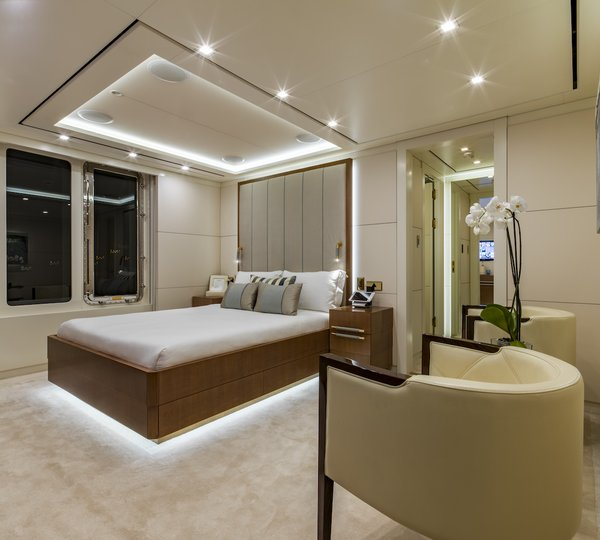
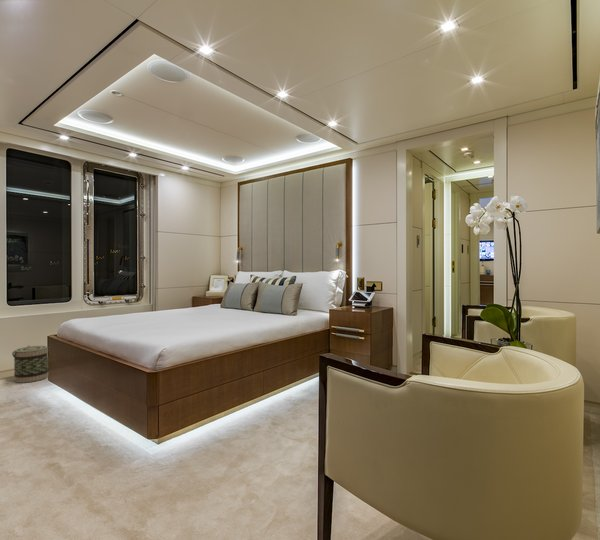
+ basket (31, 362)
